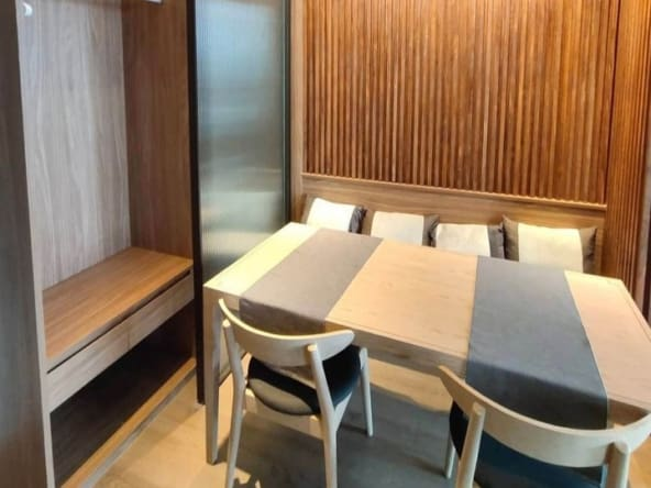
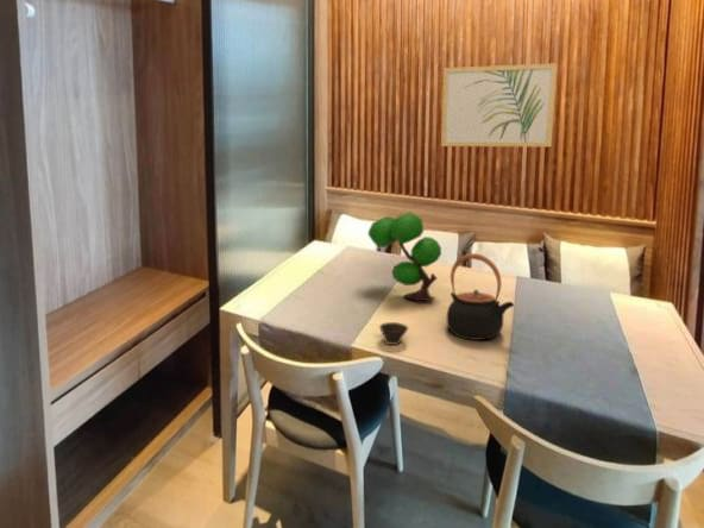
+ plant (404, 253)
+ cup (394, 333)
+ teapot (480, 295)
+ wall art (496, 106)
